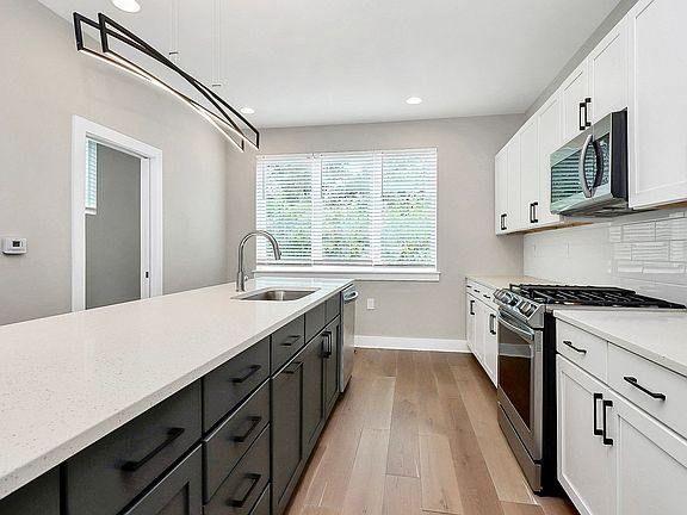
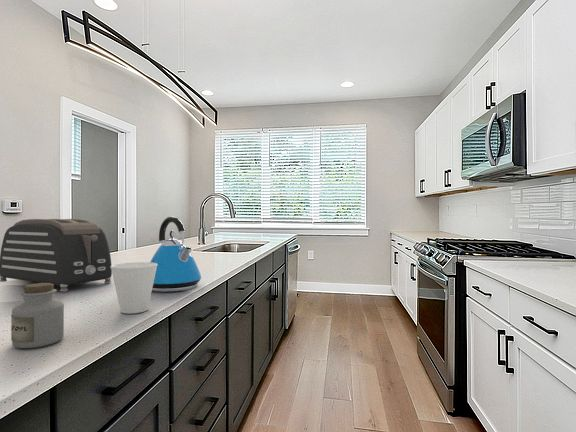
+ kettle (171, 251)
+ cup (134, 287)
+ toaster (57, 250)
+ jar (38, 312)
